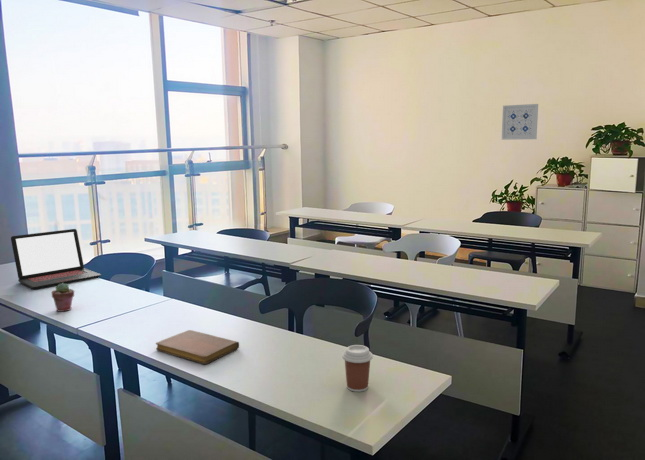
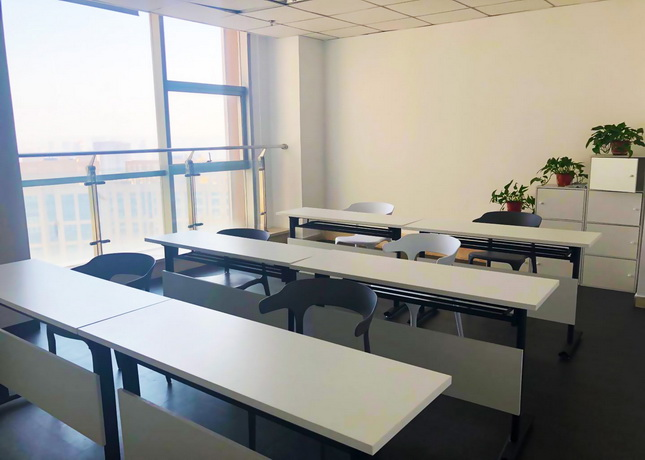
- wall art (519, 122)
- potted succulent (63, 296)
- laptop (56, 256)
- coffee cup (357, 368)
- notebook (197, 345)
